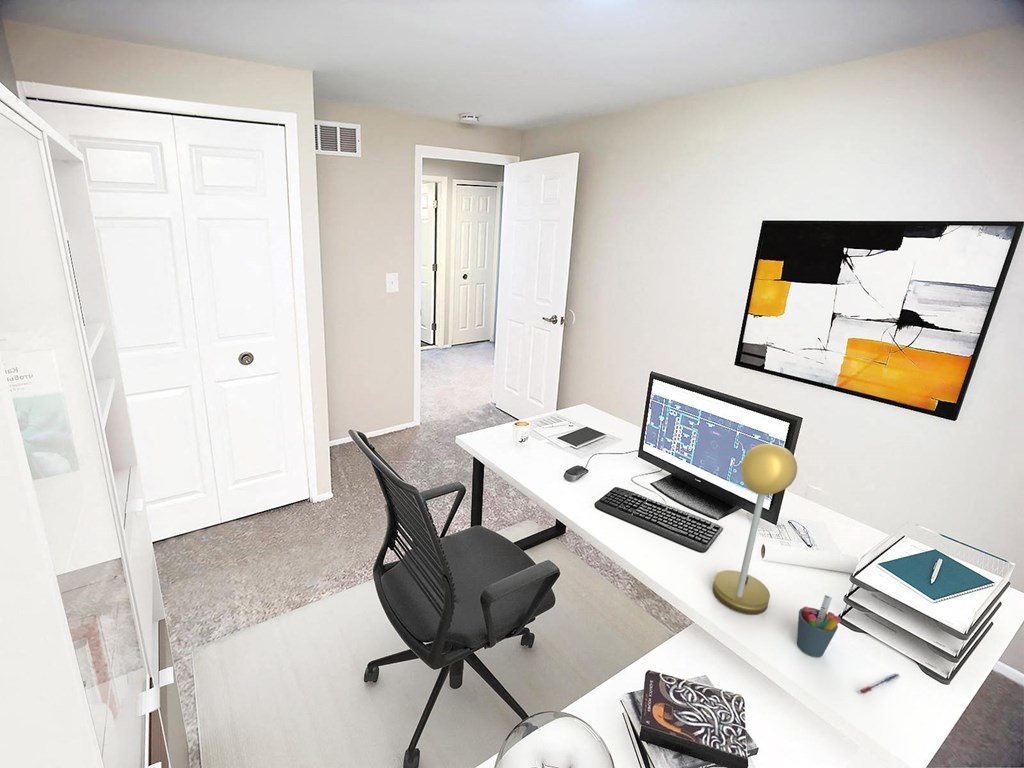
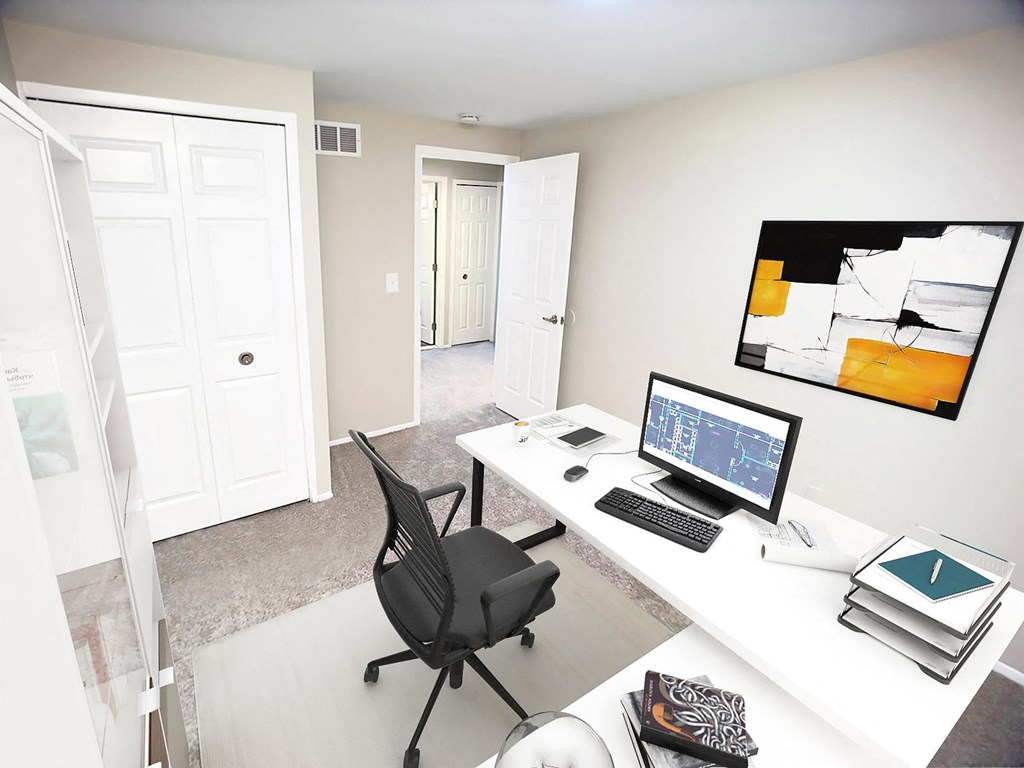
- desk lamp (756, 521)
- pen holder (816, 626)
- pen (880, 682)
